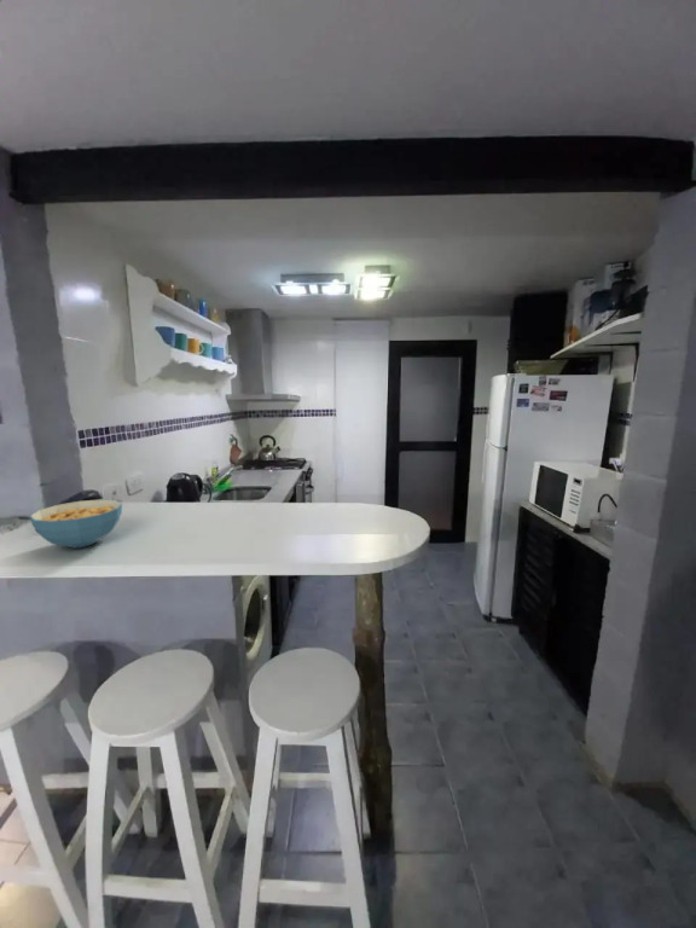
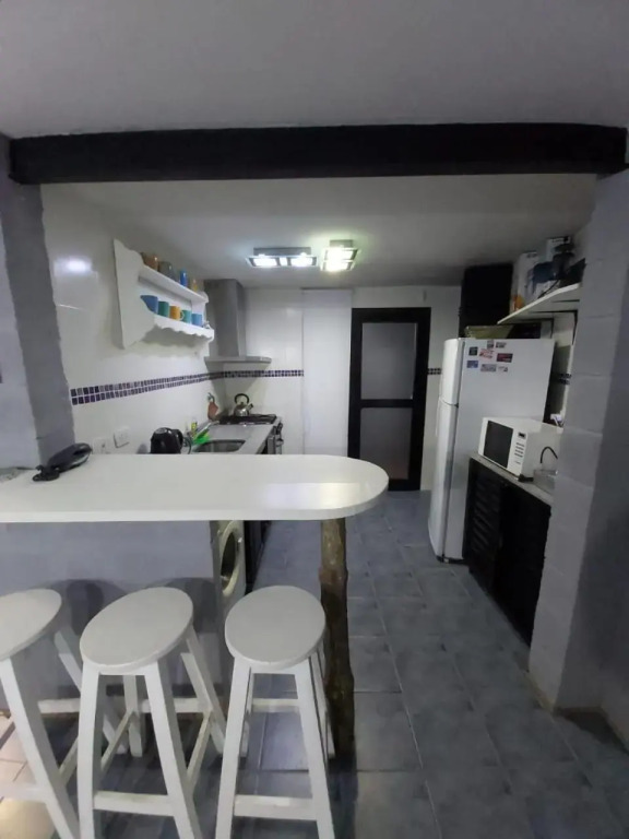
- cereal bowl (80, 526)
